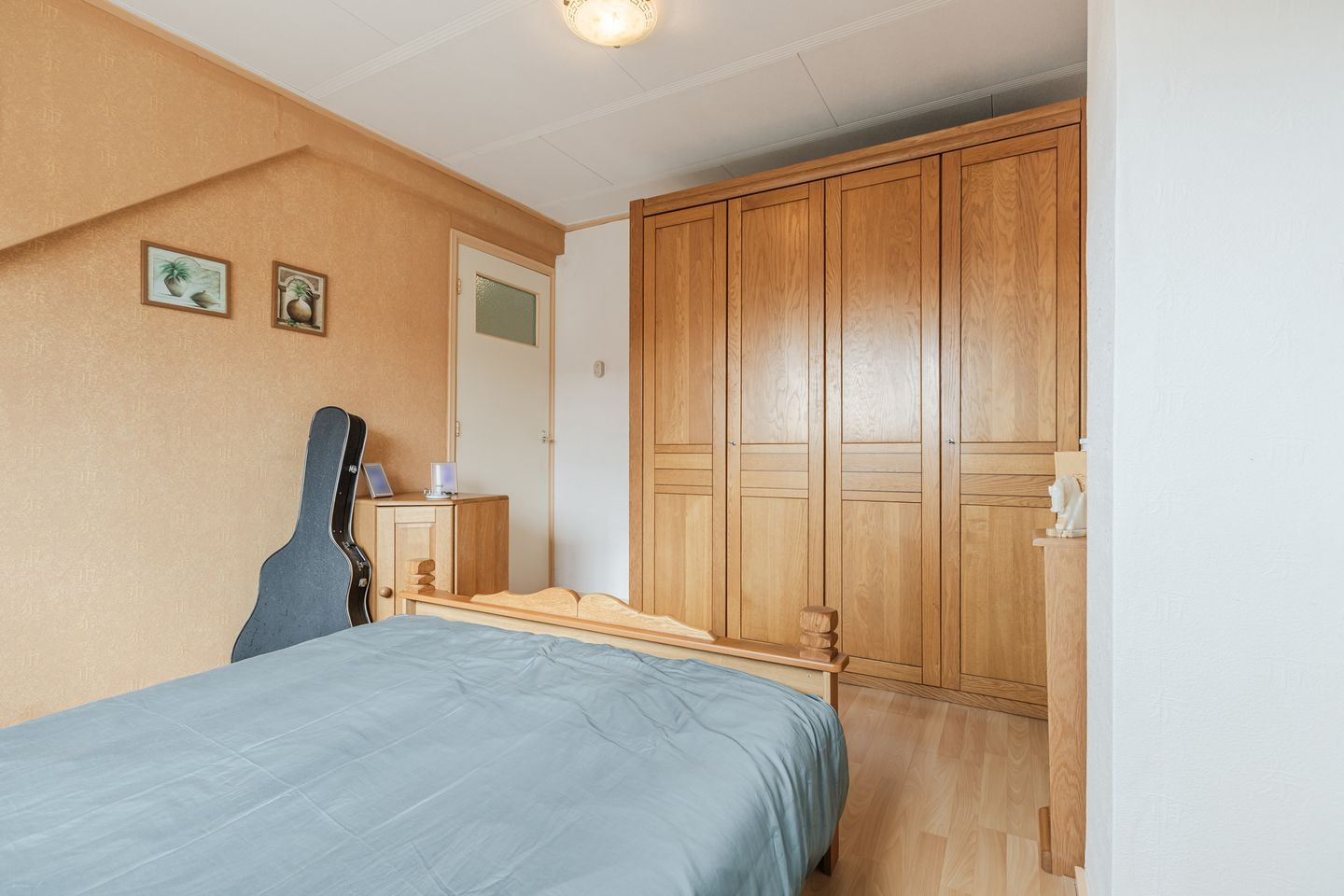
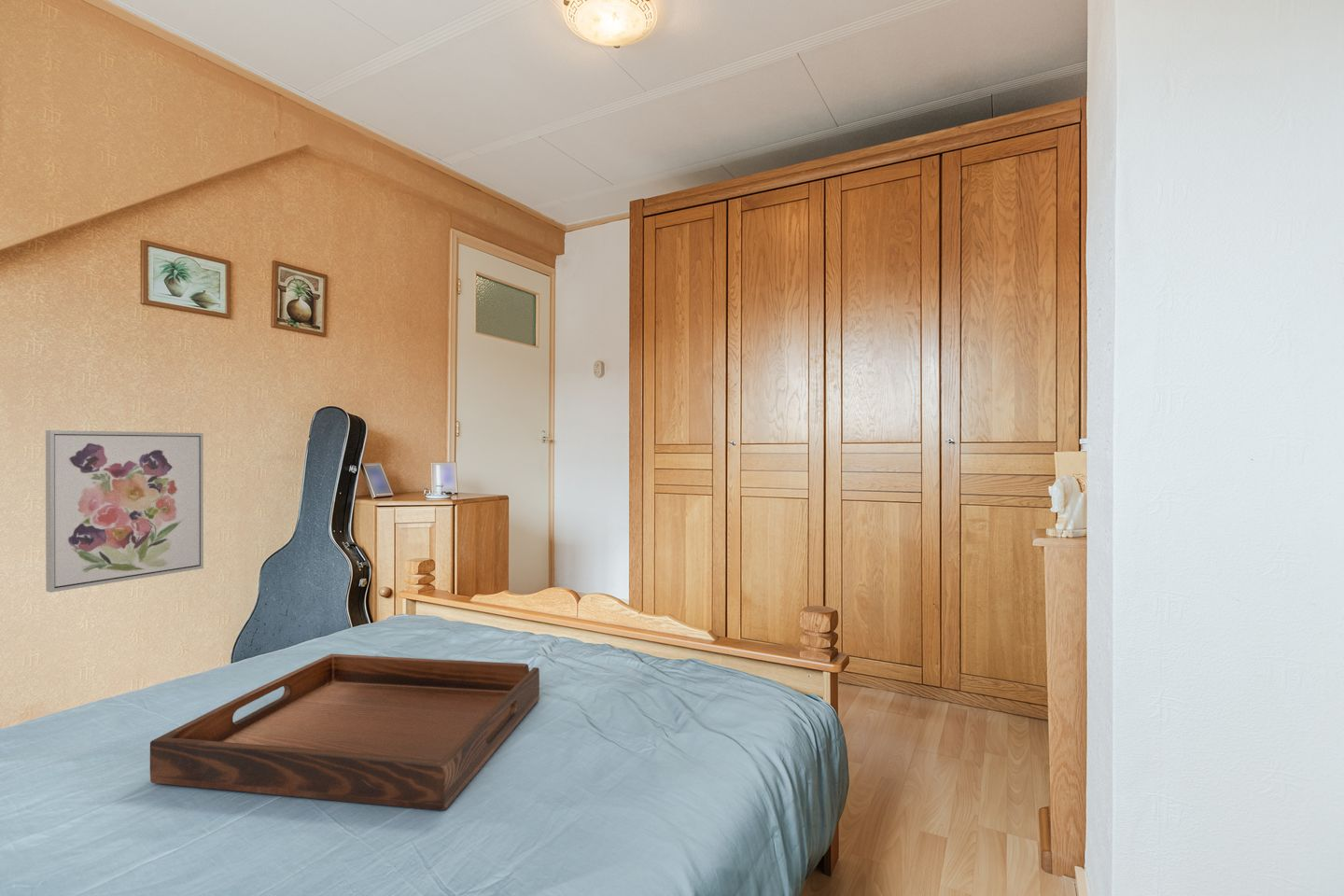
+ serving tray (375, 715)
+ wall art (131, 505)
